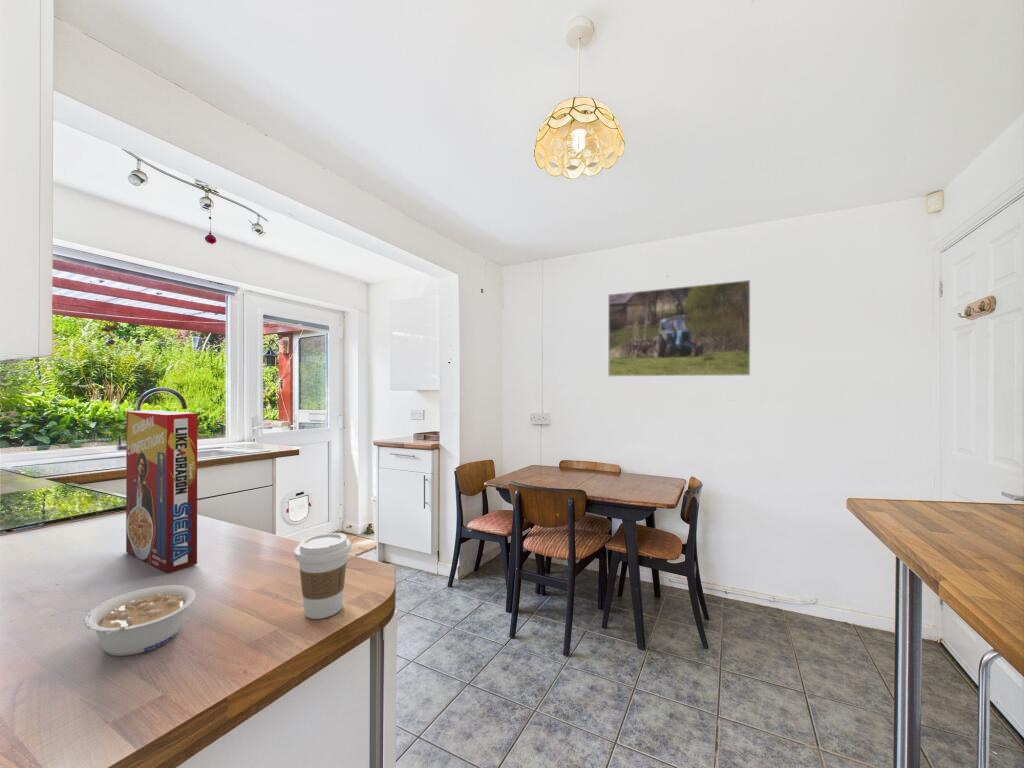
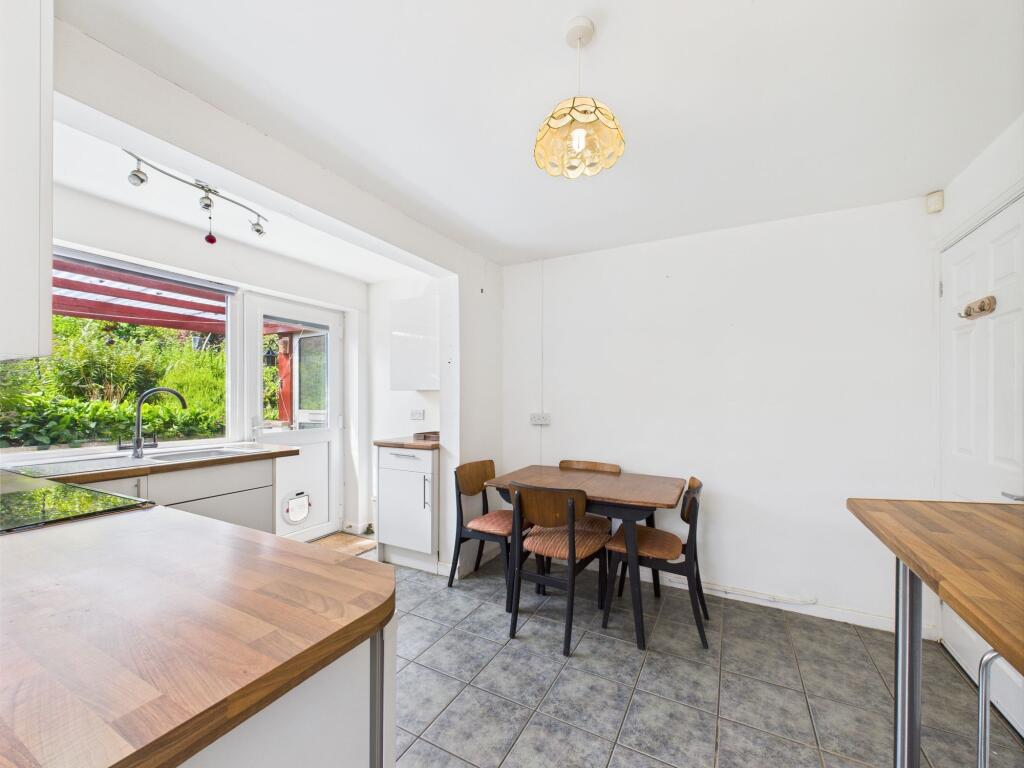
- legume (144, 619)
- cereal box (160, 485)
- coffee cup (323, 574)
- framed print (674, 332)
